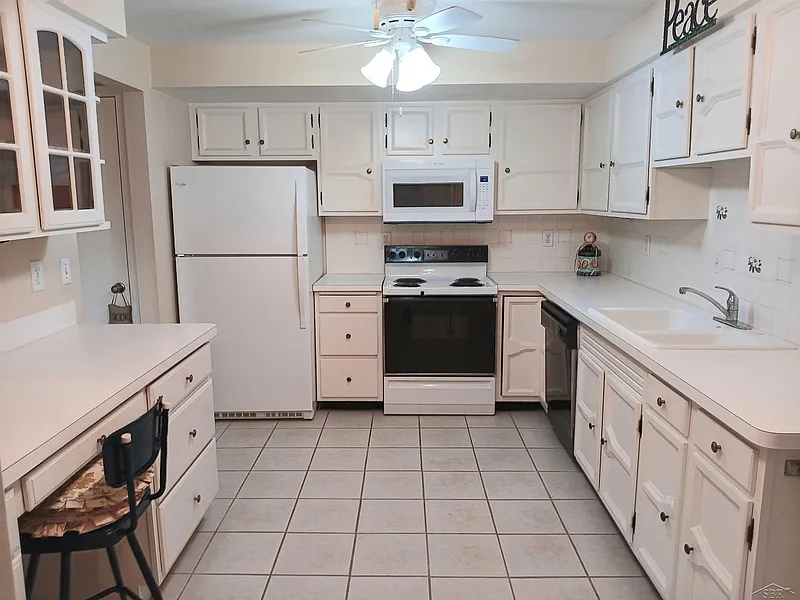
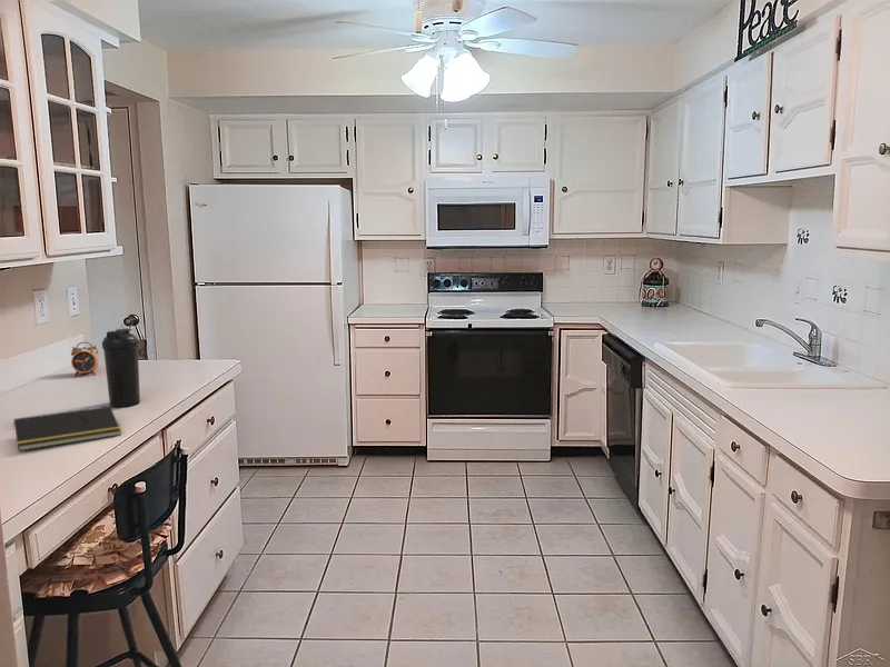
+ alarm clock (85, 358)
+ notepad (67, 427)
+ water bottle (121, 367)
